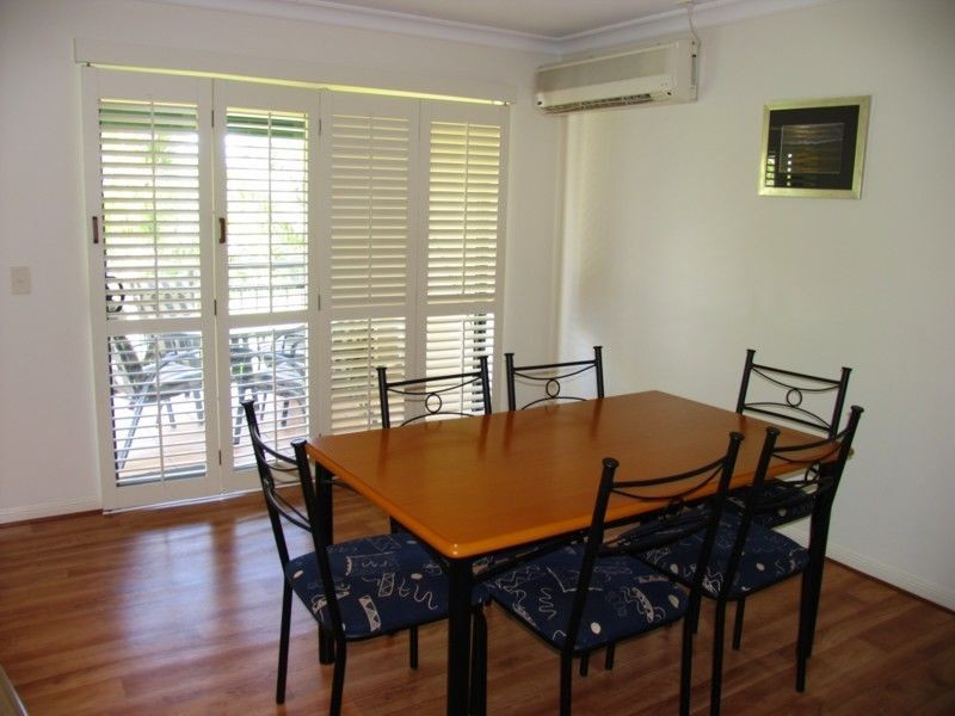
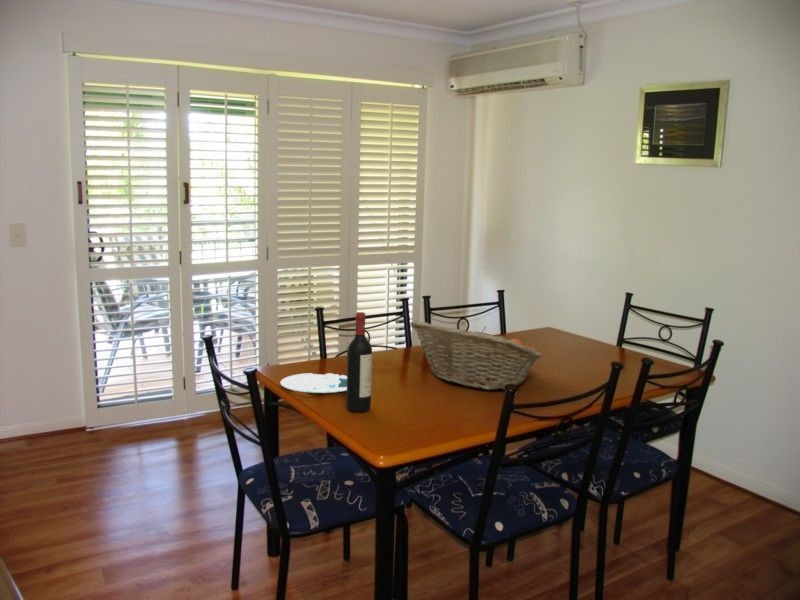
+ fruit basket (473, 350)
+ plate (321, 378)
+ wine bottle (359, 361)
